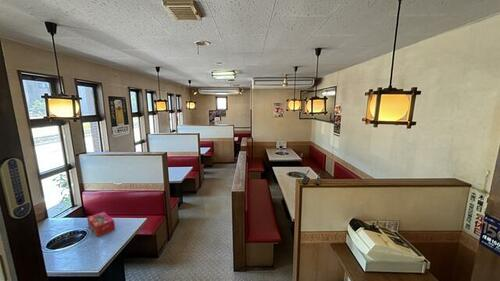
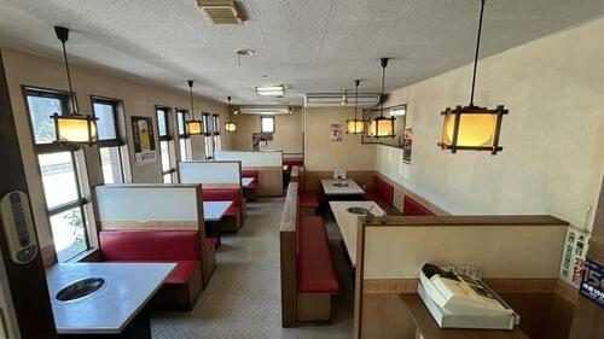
- tissue box (100, 223)
